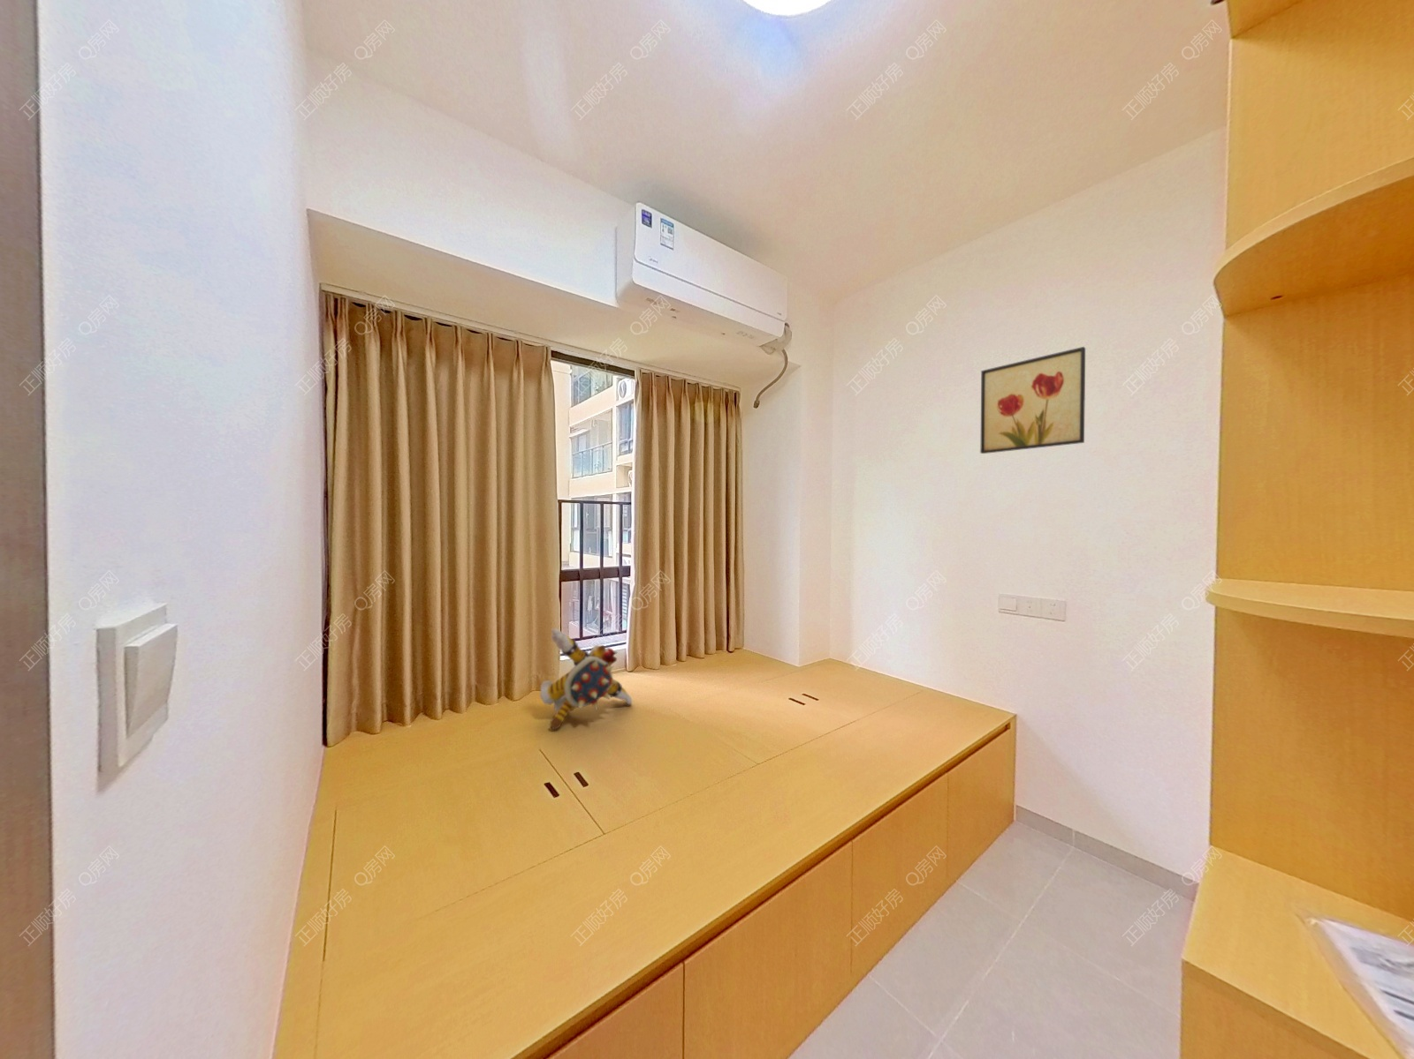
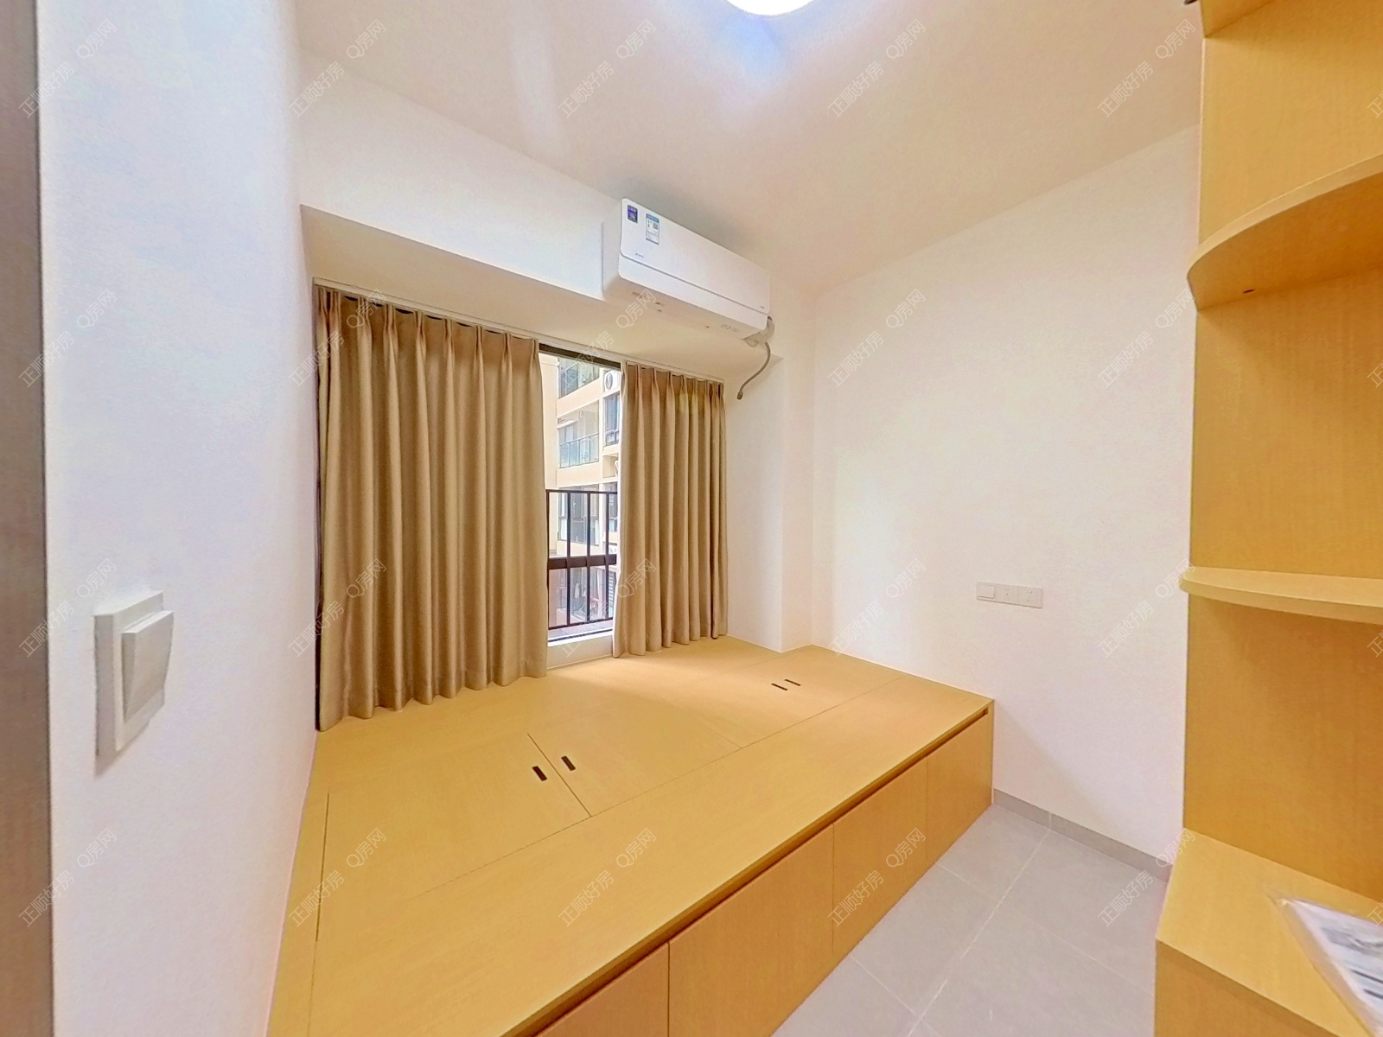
- plush toy (585, 669)
- wall art (1030, 404)
